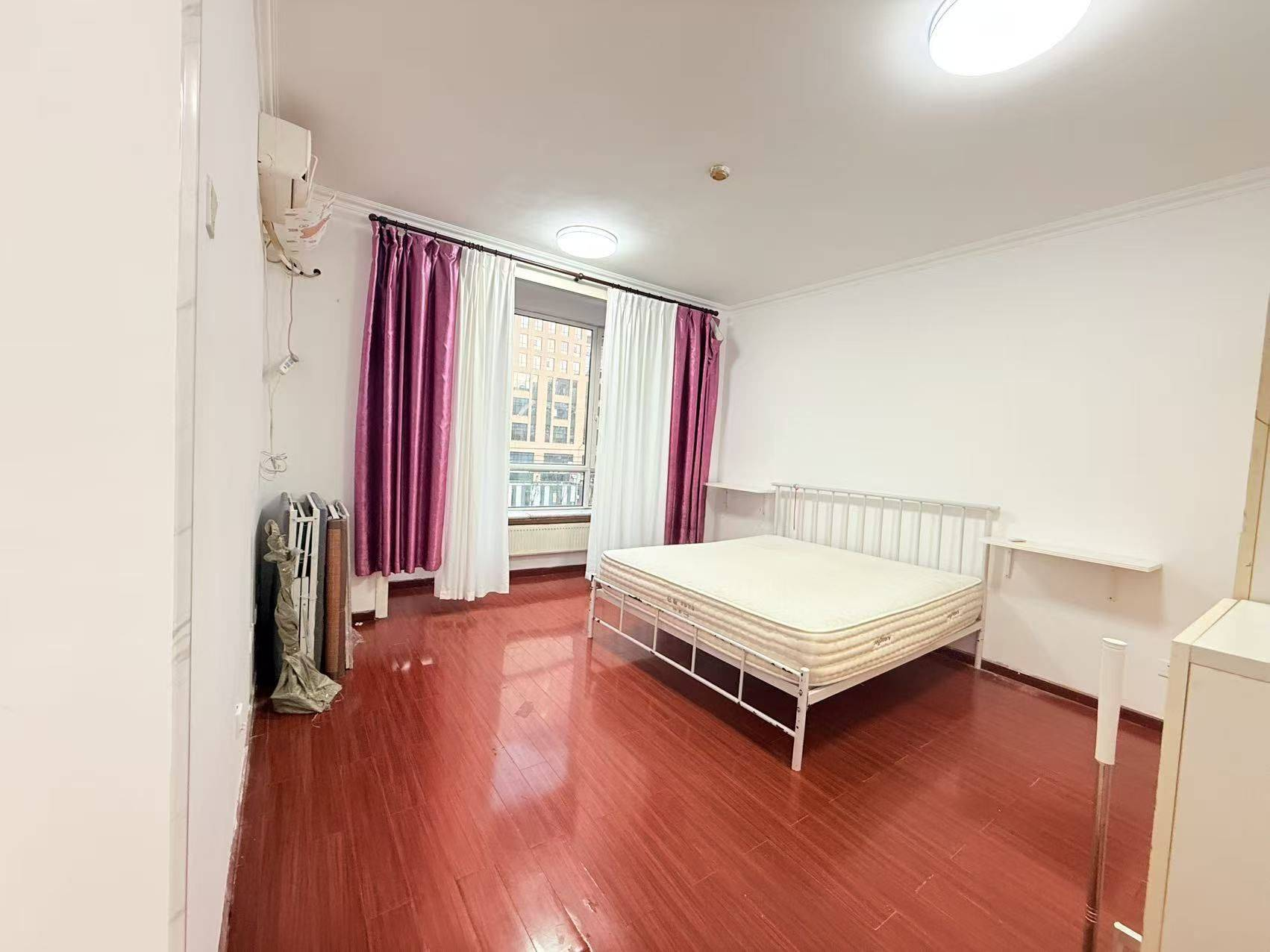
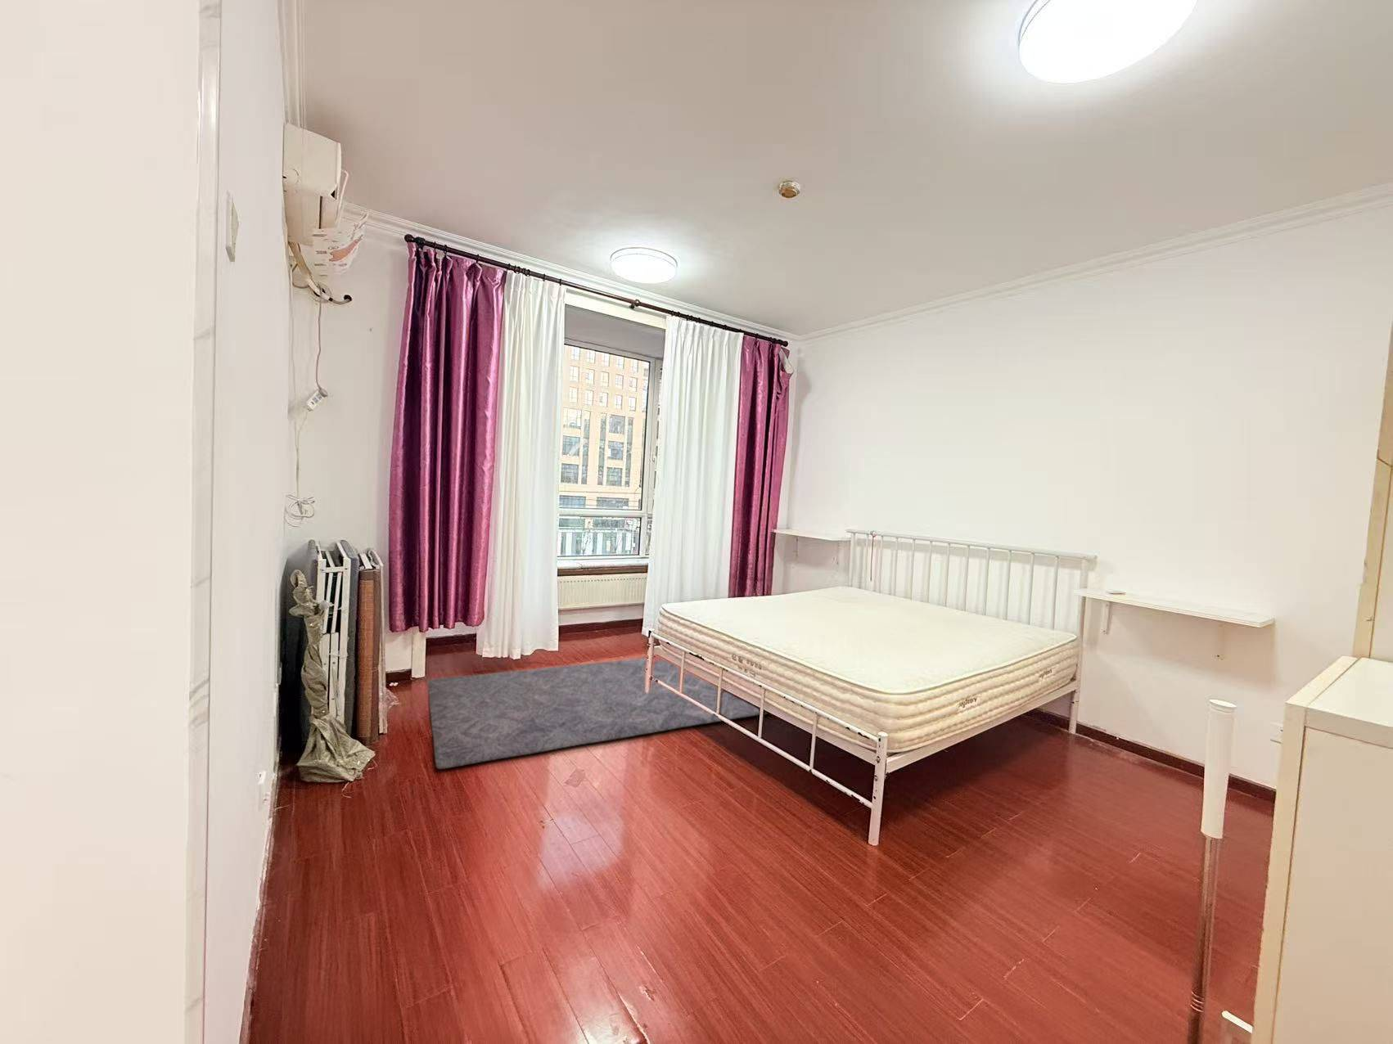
+ rug (598, 694)
